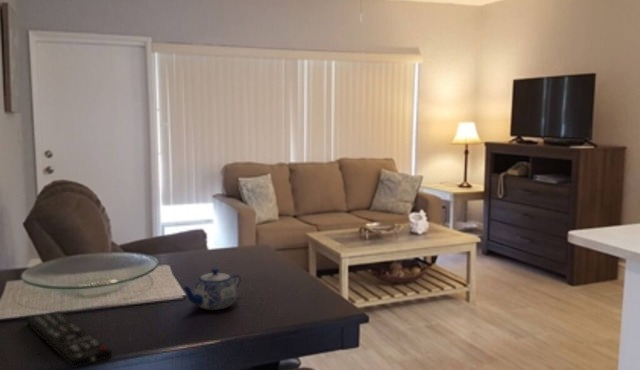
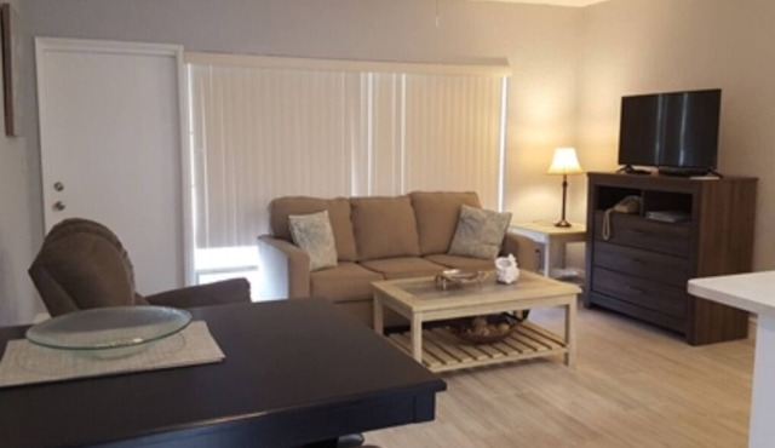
- teapot (212, 287)
- remote control (66, 335)
